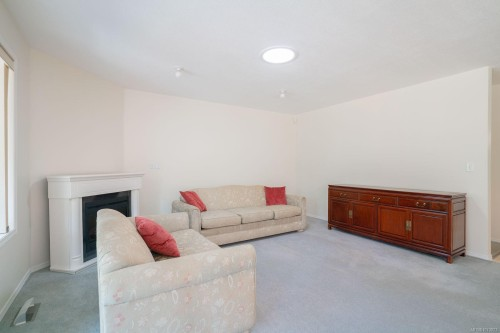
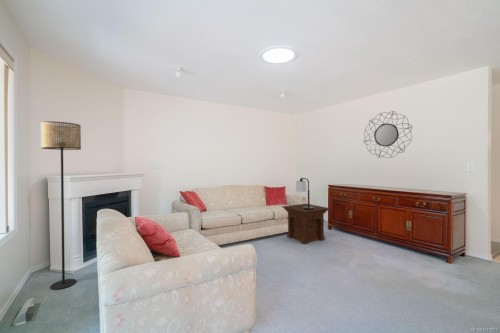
+ lamp (304, 191)
+ home mirror (386, 135)
+ floor lamp (62, 204)
+ side table (305, 222)
